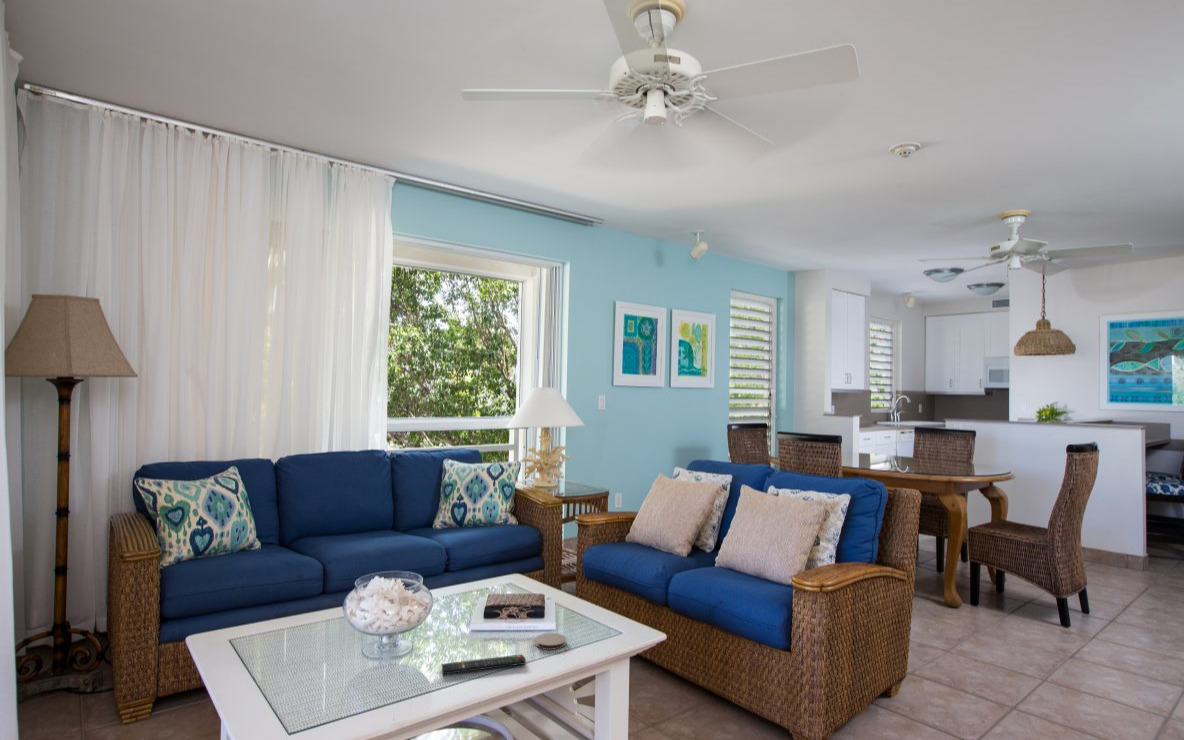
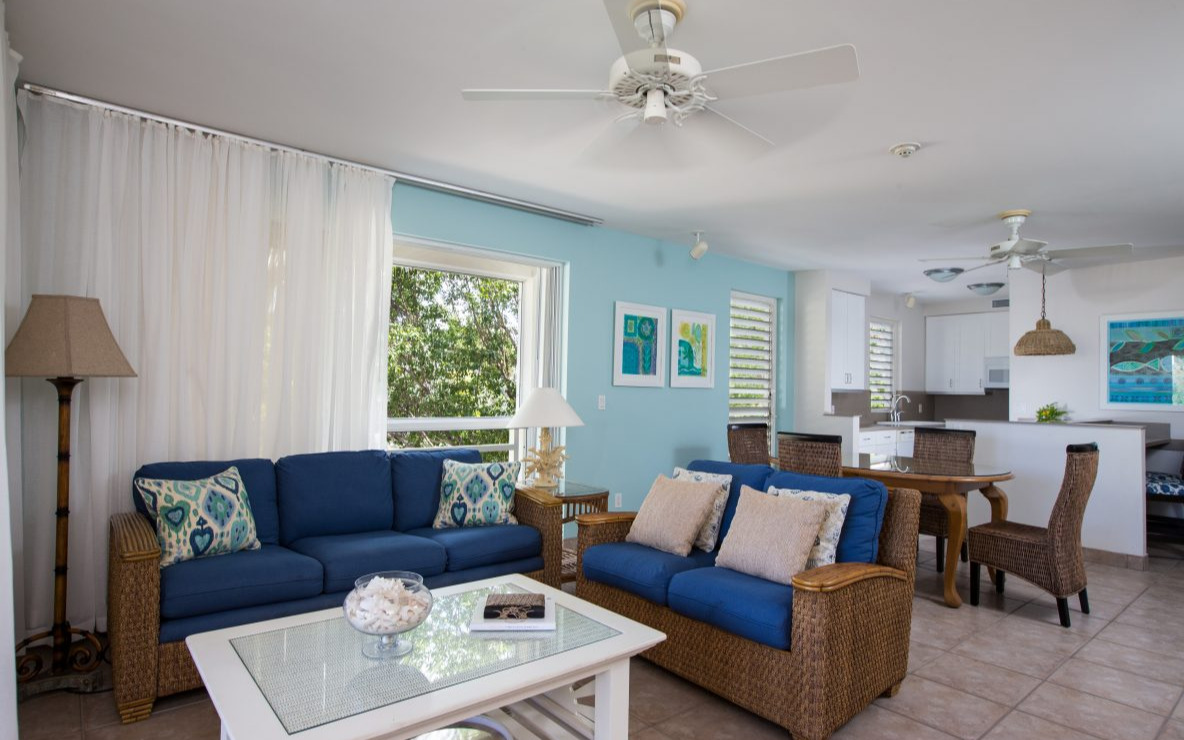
- coaster (550, 641)
- remote control (484, 665)
